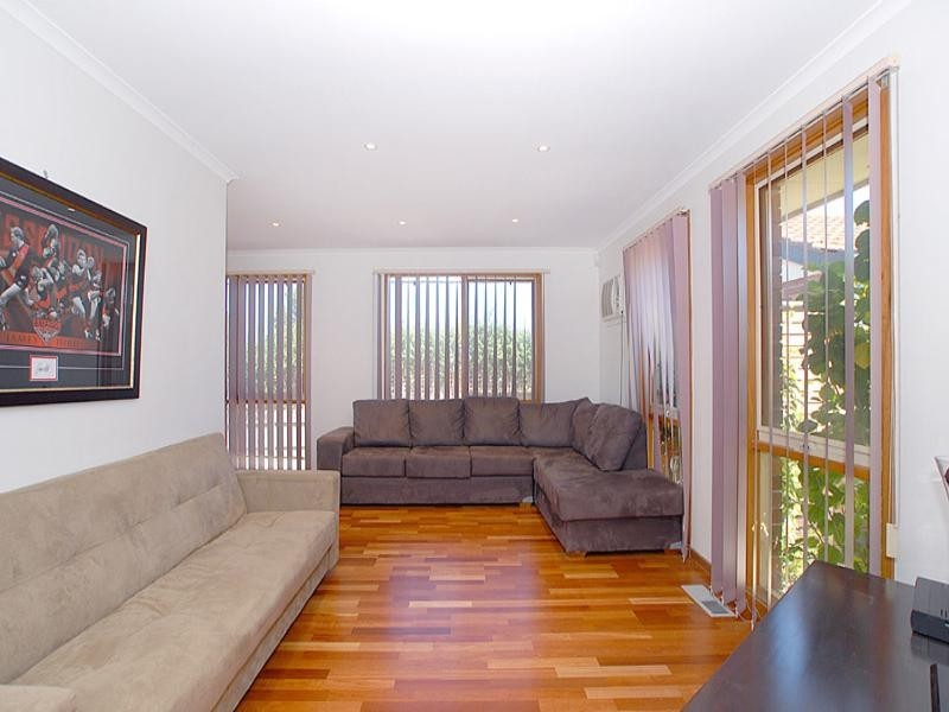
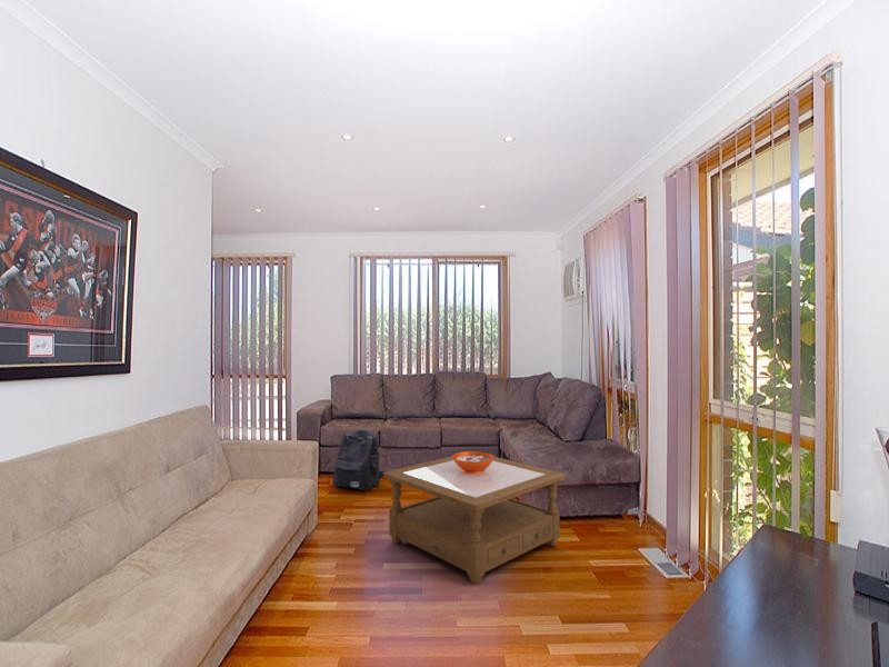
+ decorative bowl (472, 462)
+ backpack (358, 457)
+ coffee table (473, 508)
